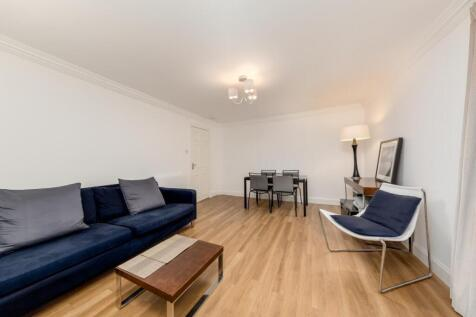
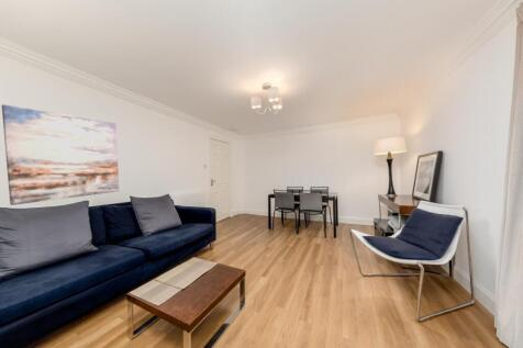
+ wall art (71, 157)
